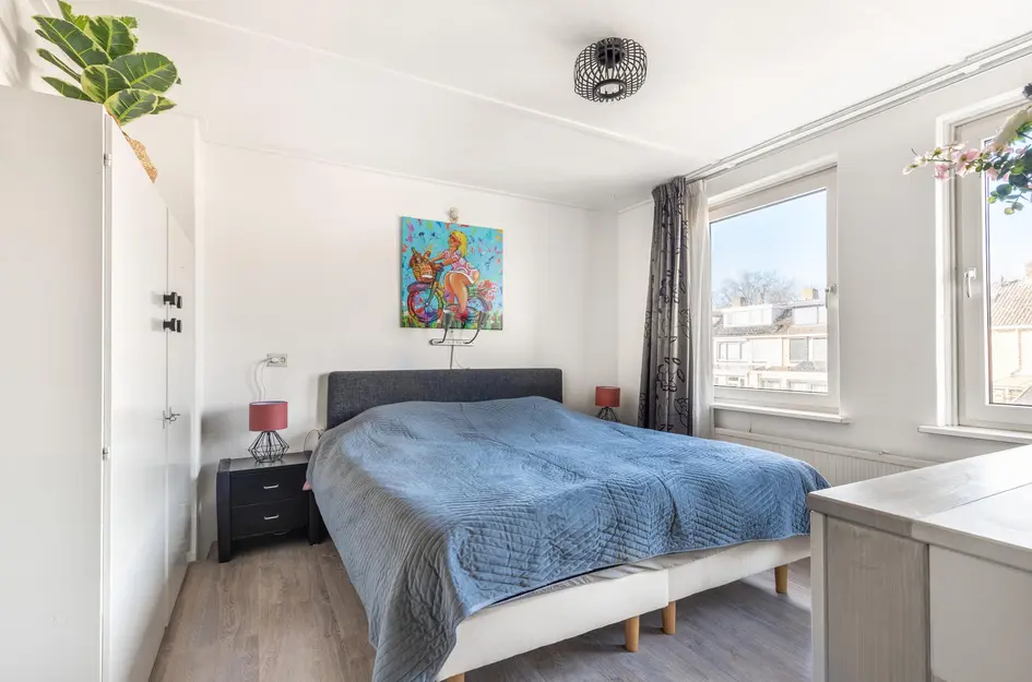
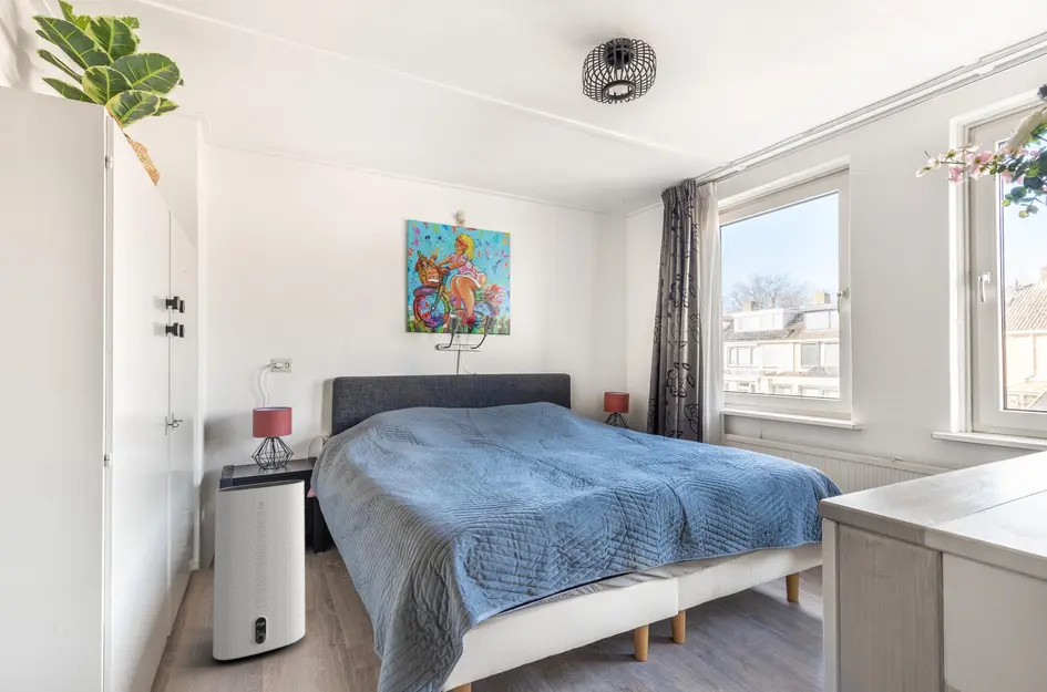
+ air purifier (260, 562)
